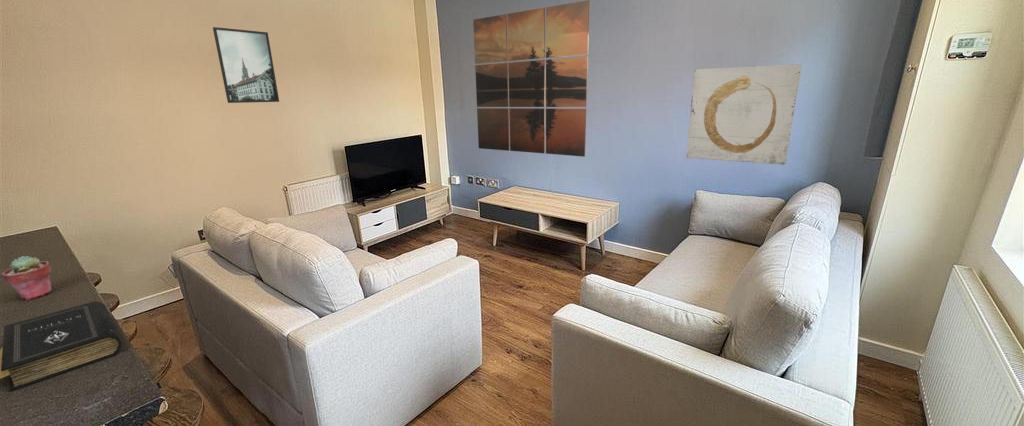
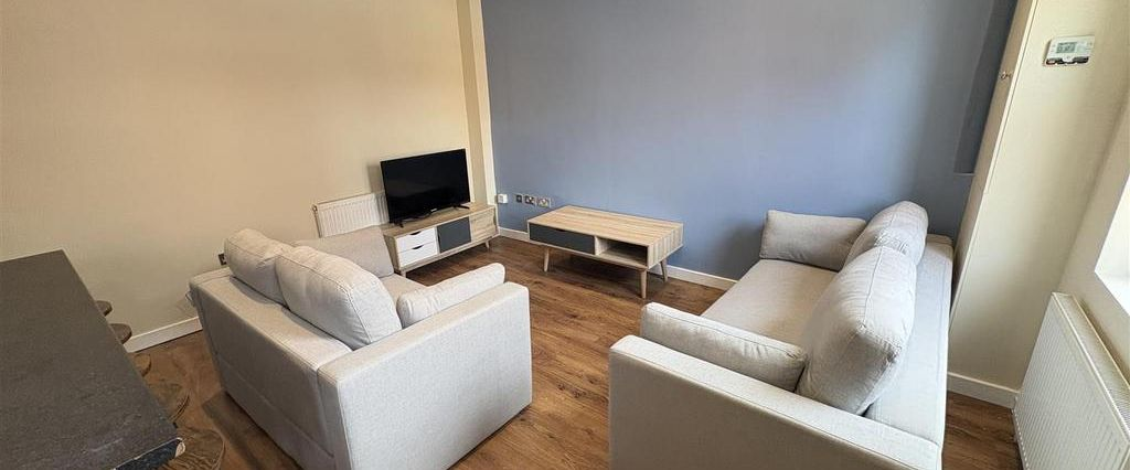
- potted succulent (29, 275)
- book (51, 342)
- wall art (738, 115)
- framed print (248, 66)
- wall art (526, 84)
